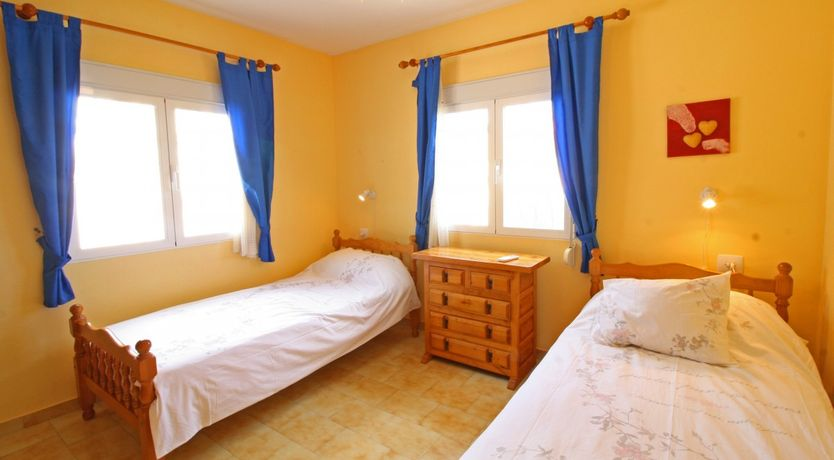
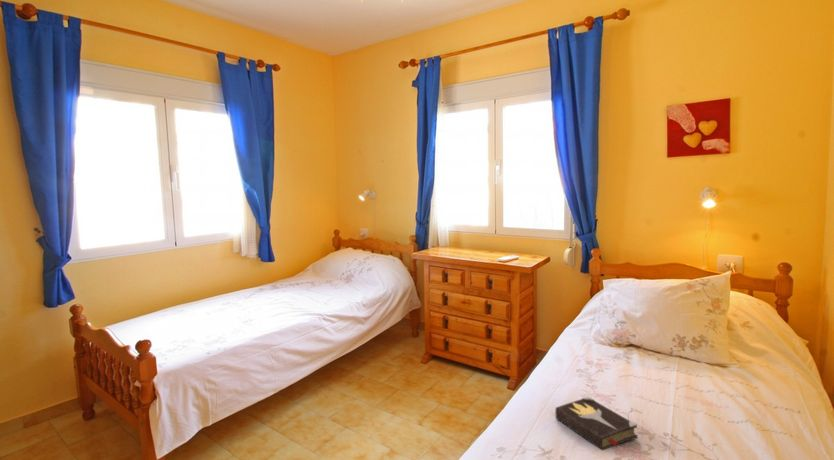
+ hardback book (594, 420)
